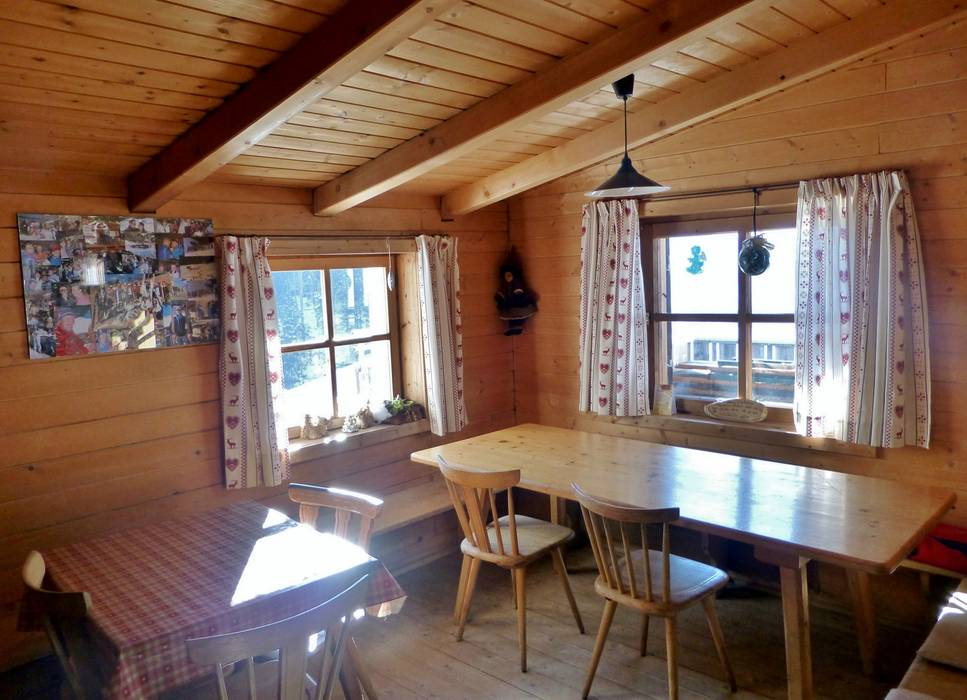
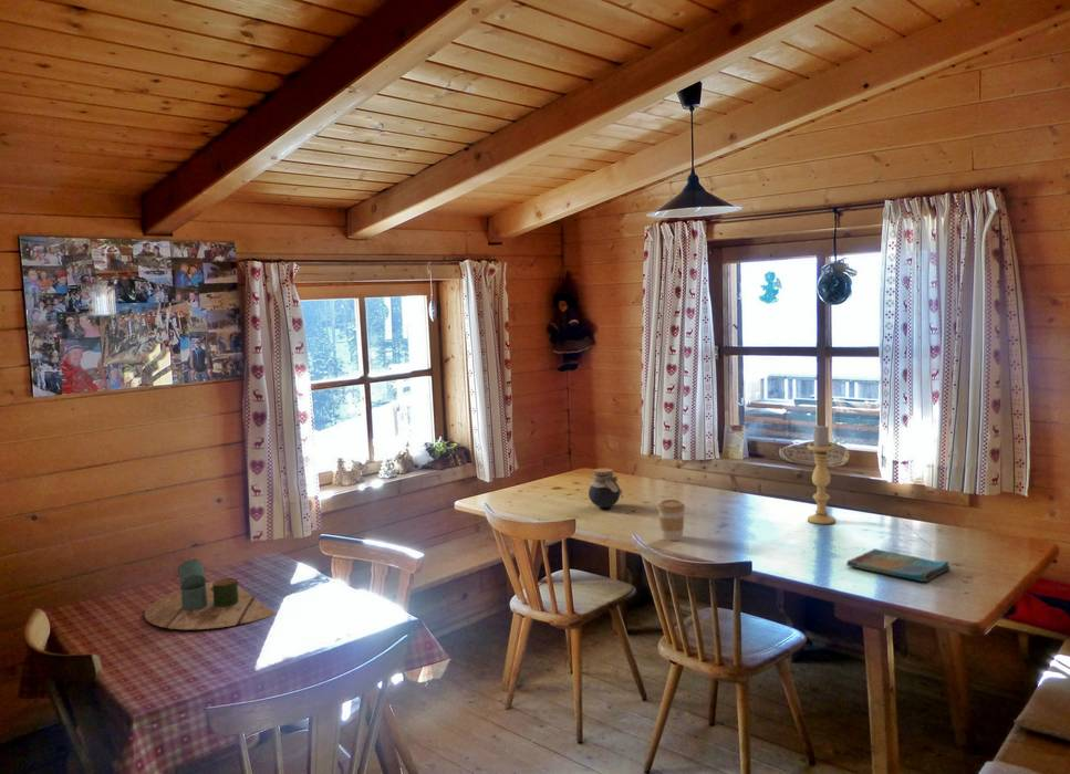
+ coffee cup (672, 520)
+ jar (604, 489)
+ dish towel (897, 564)
+ decorative tray (226, 578)
+ candle holder (821, 472)
